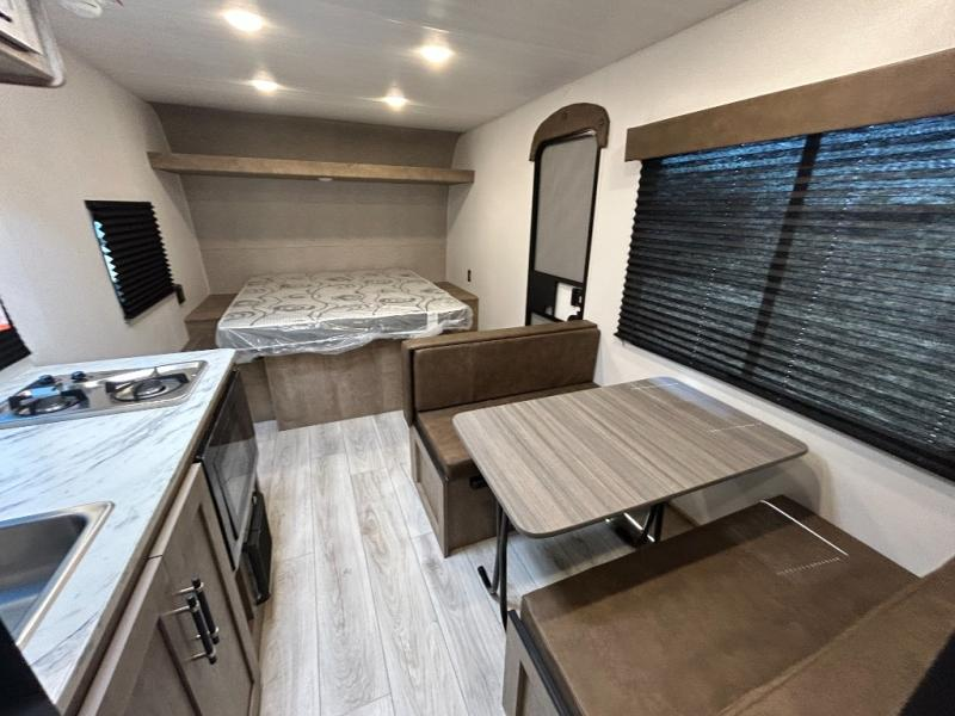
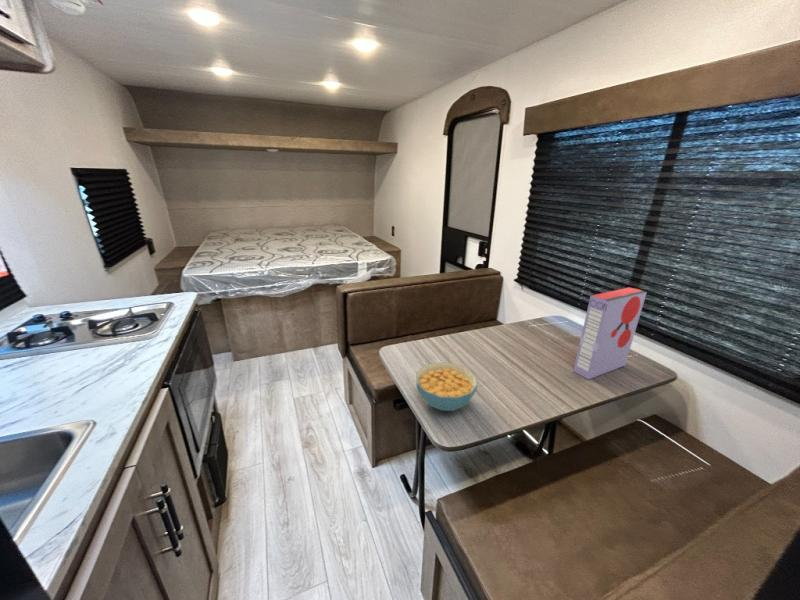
+ cereal bowl (445, 391)
+ cereal box (609, 332)
